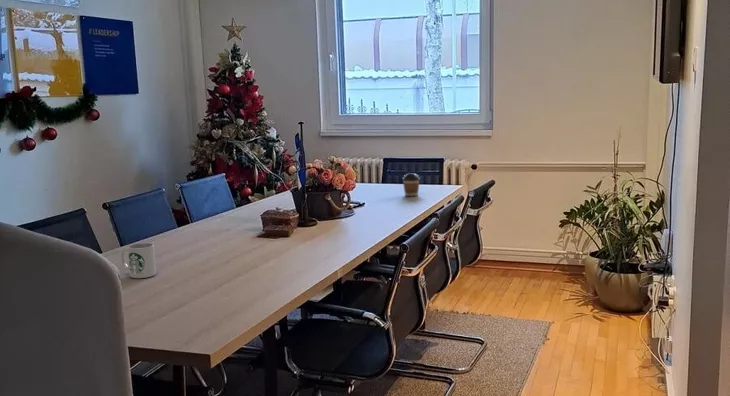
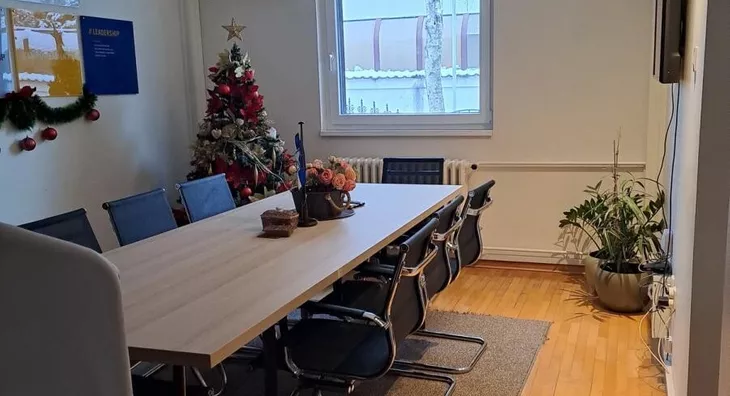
- mug (137, 260)
- coffee cup (411, 184)
